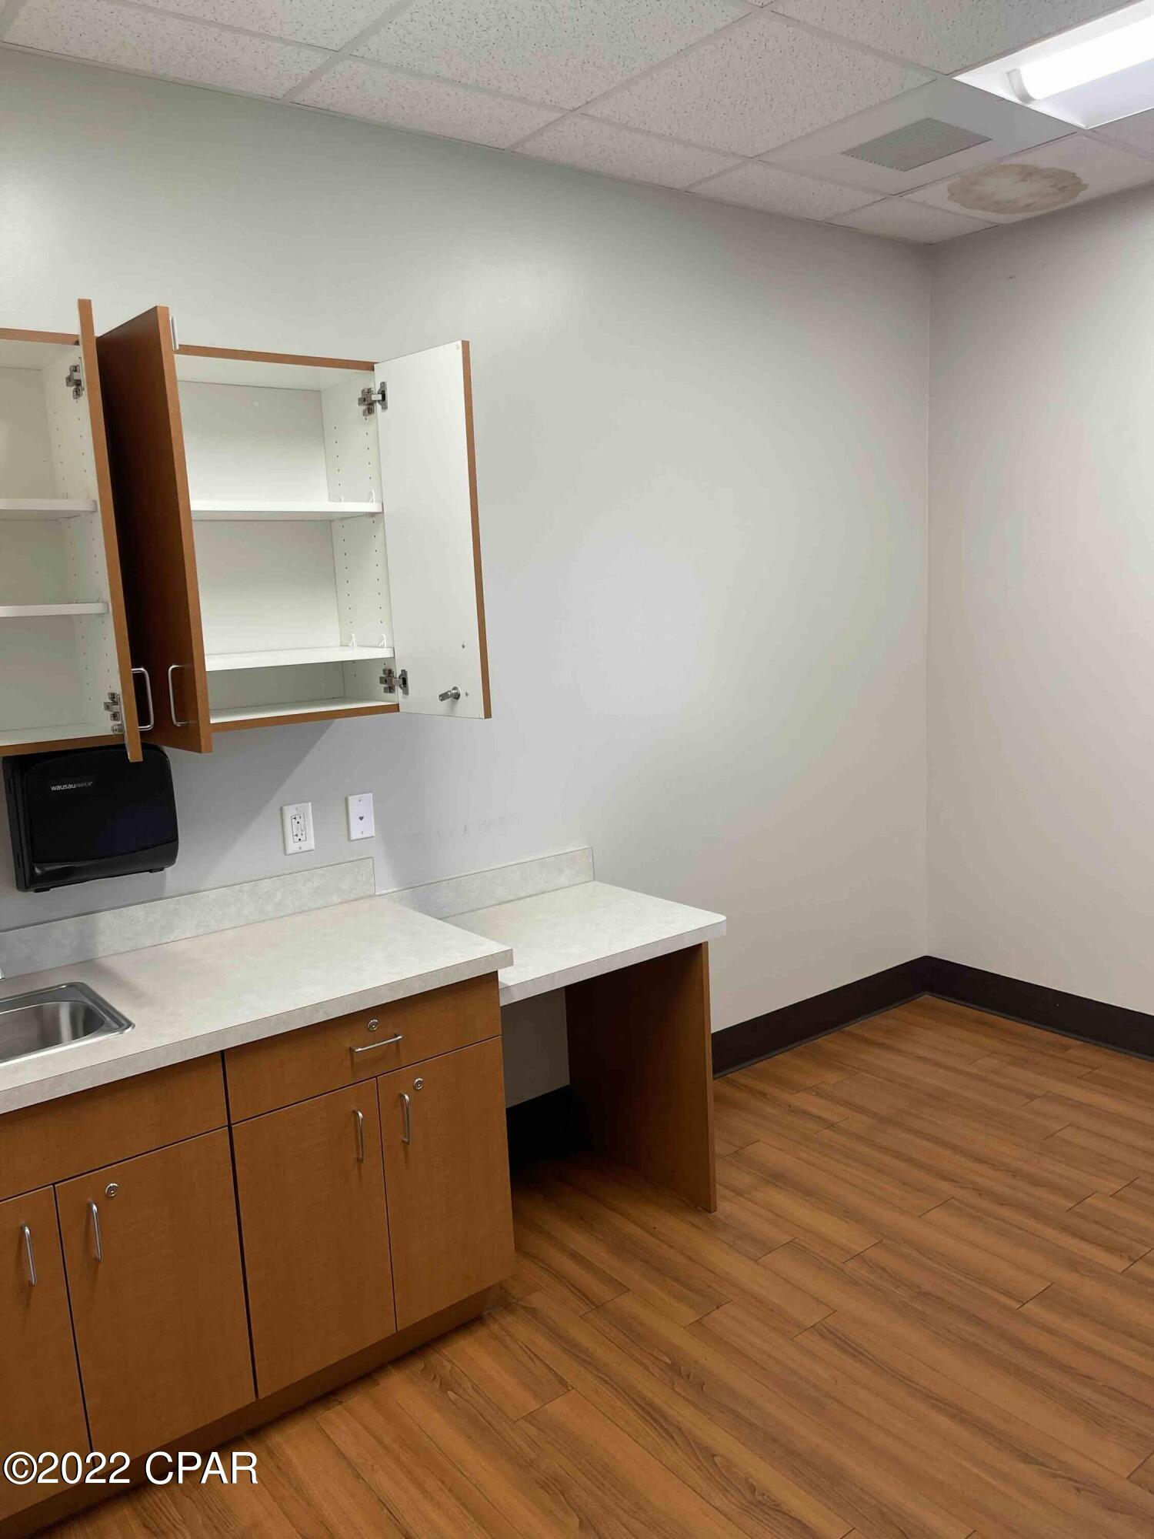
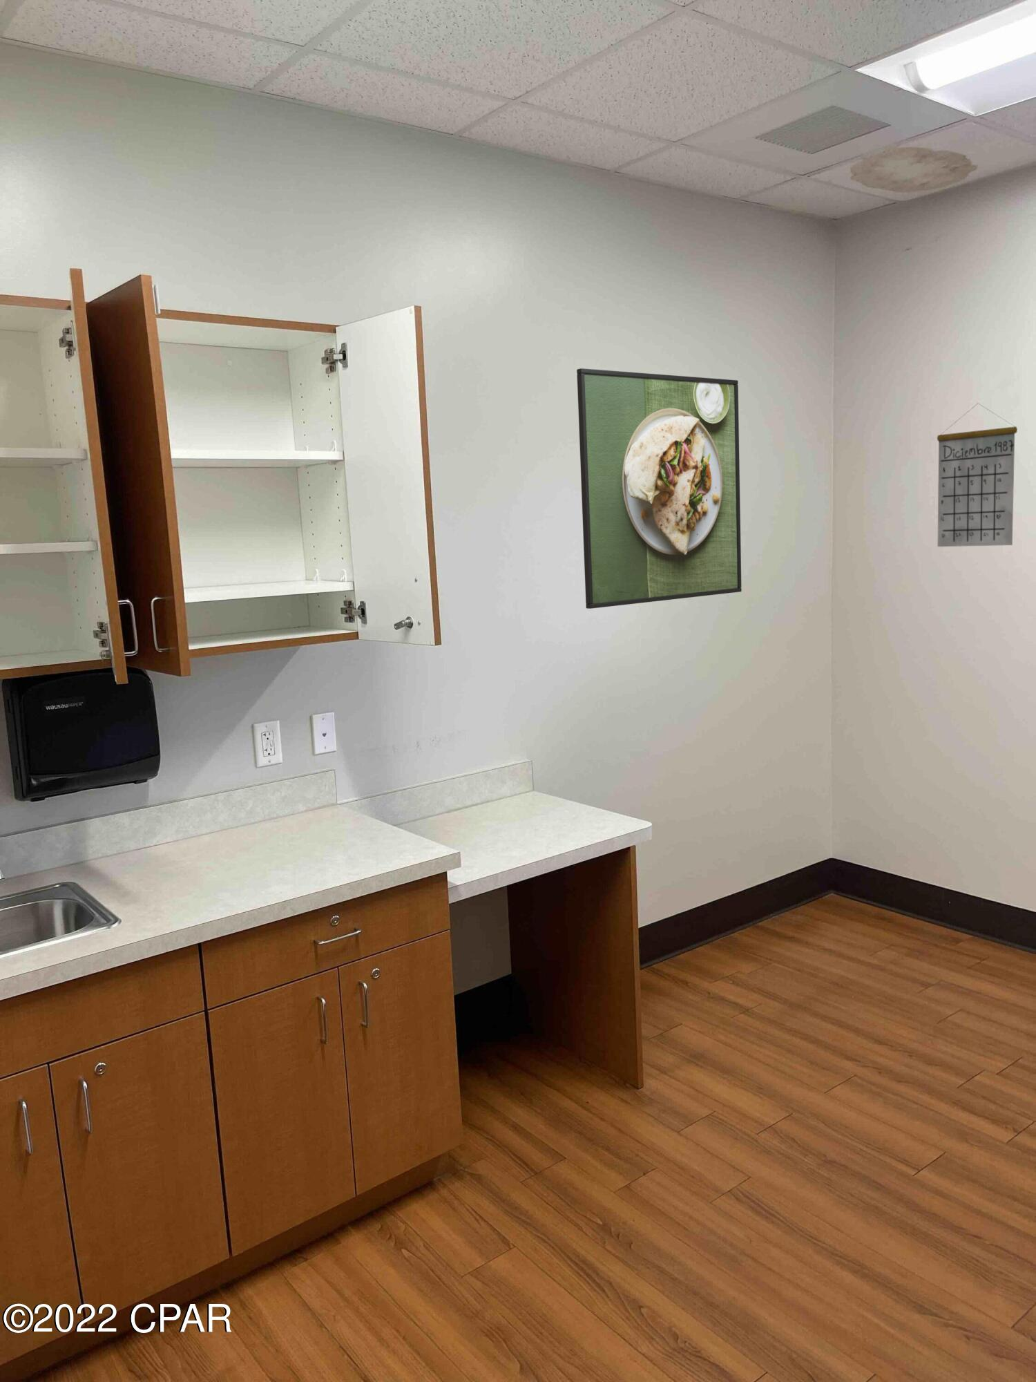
+ calendar (975, 474)
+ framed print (665, 489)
